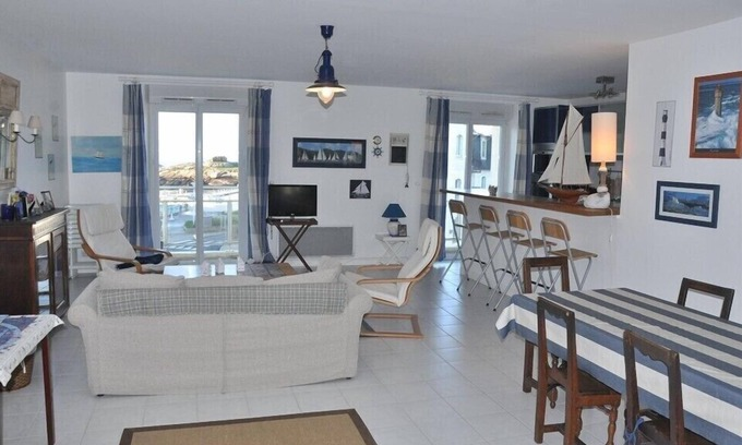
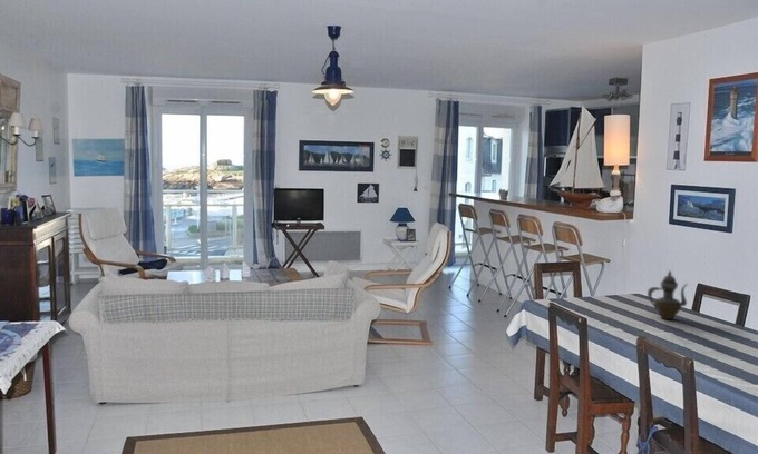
+ teapot (667, 294)
